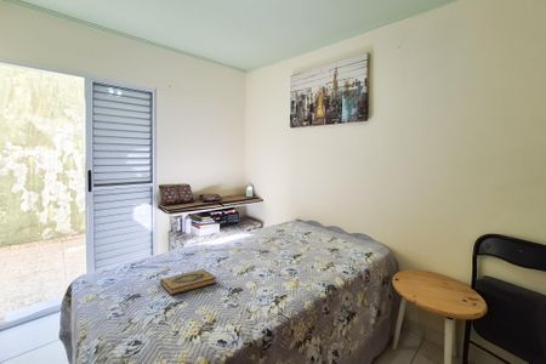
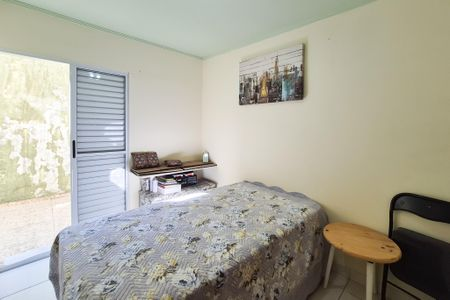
- hardback book (188, 280)
